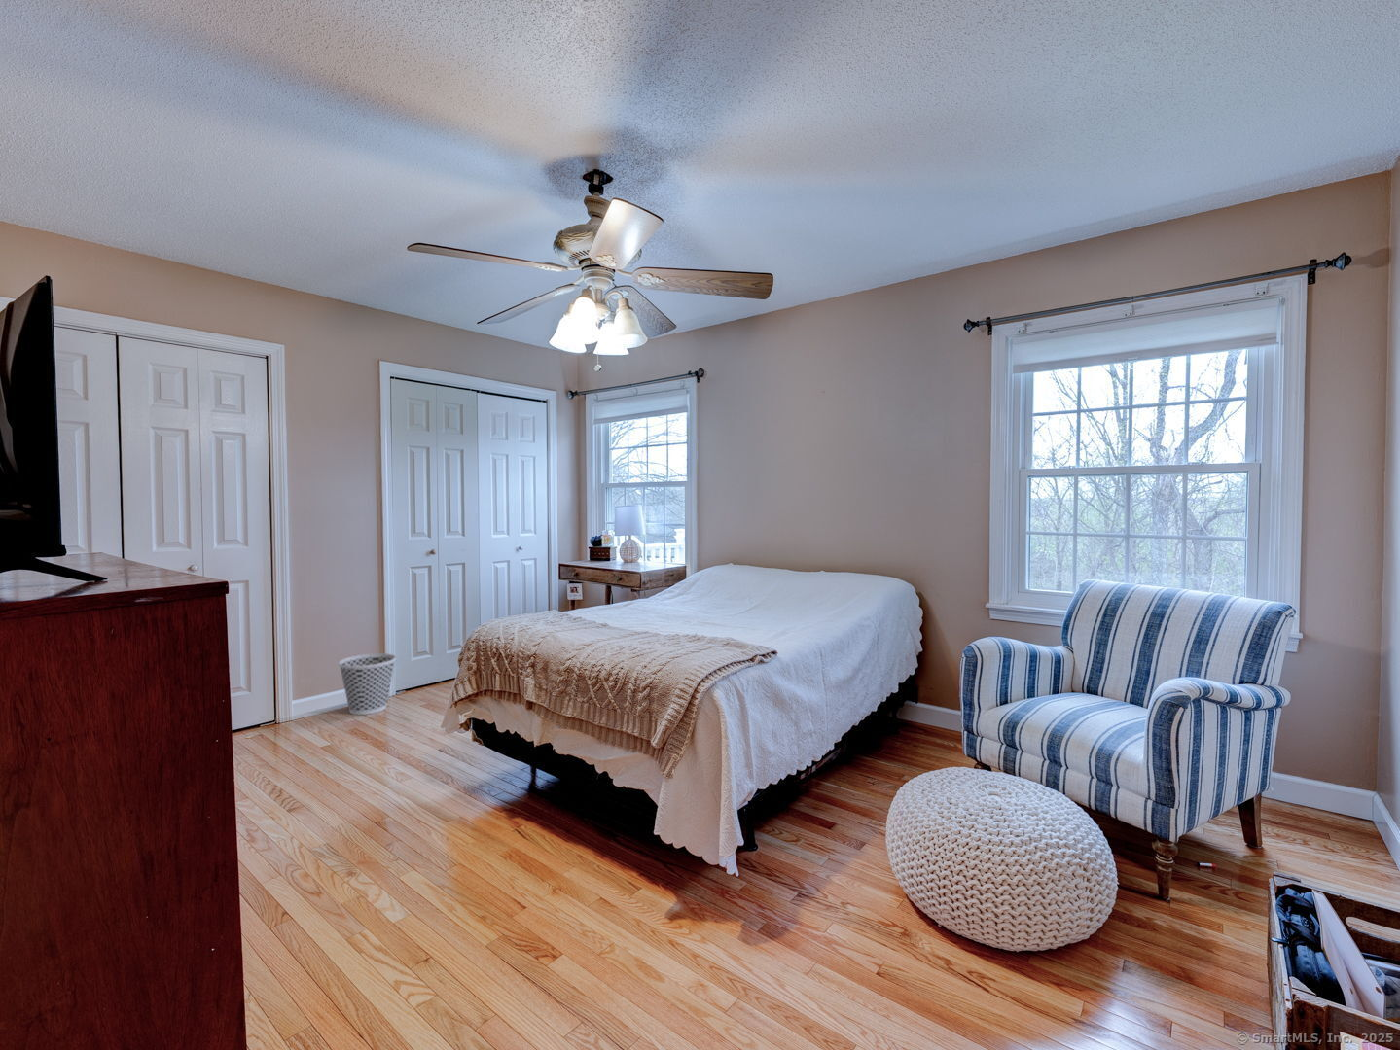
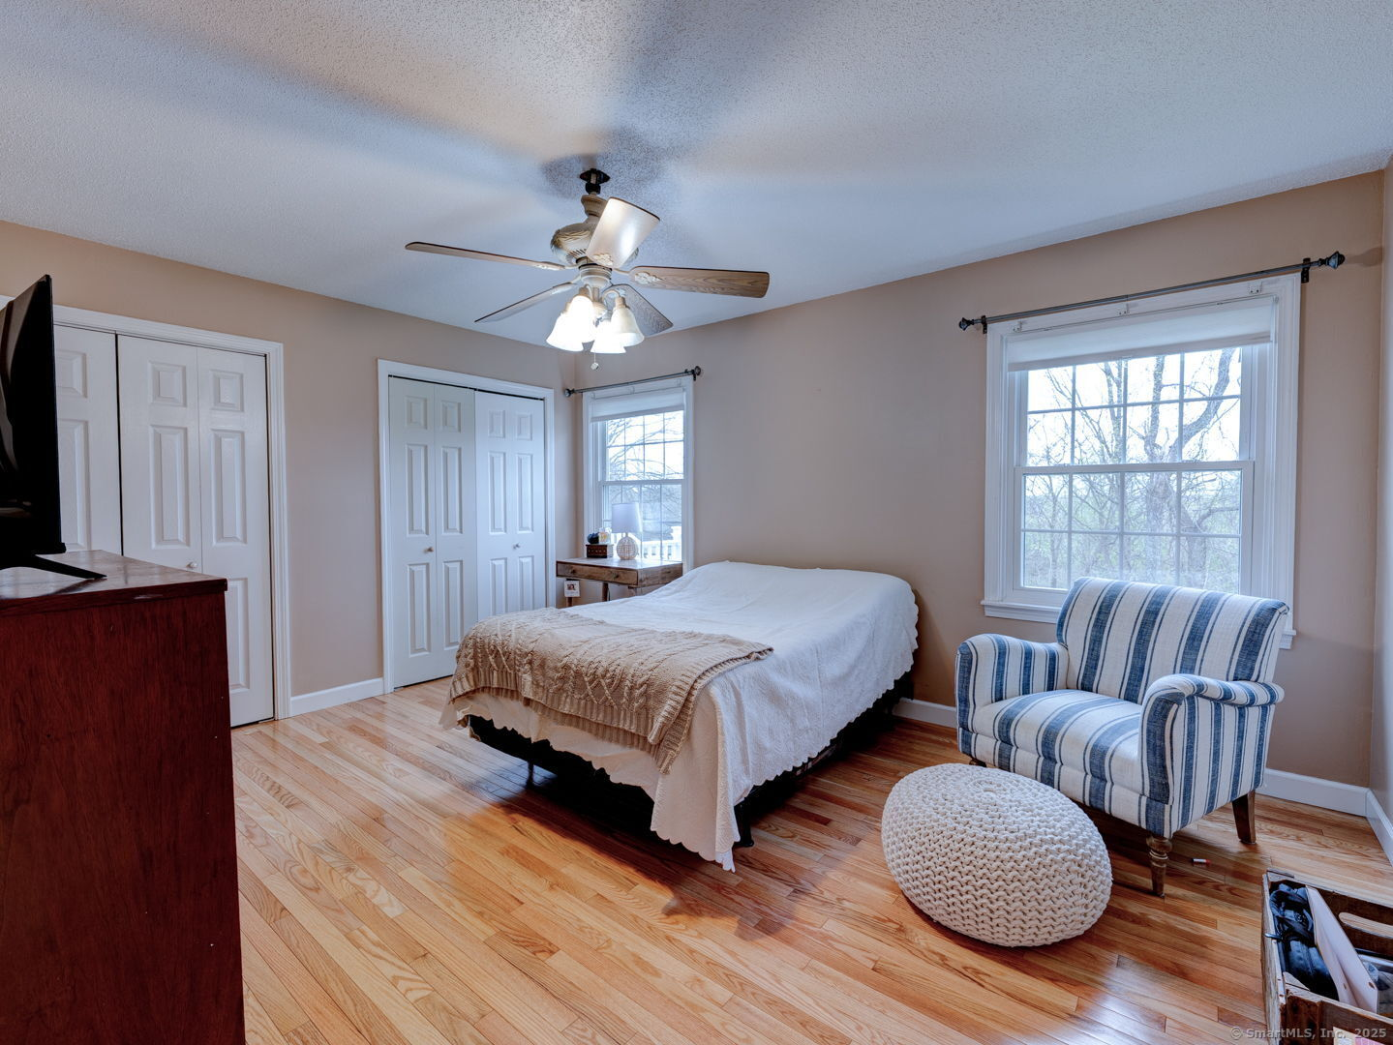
- wastebasket (367, 685)
